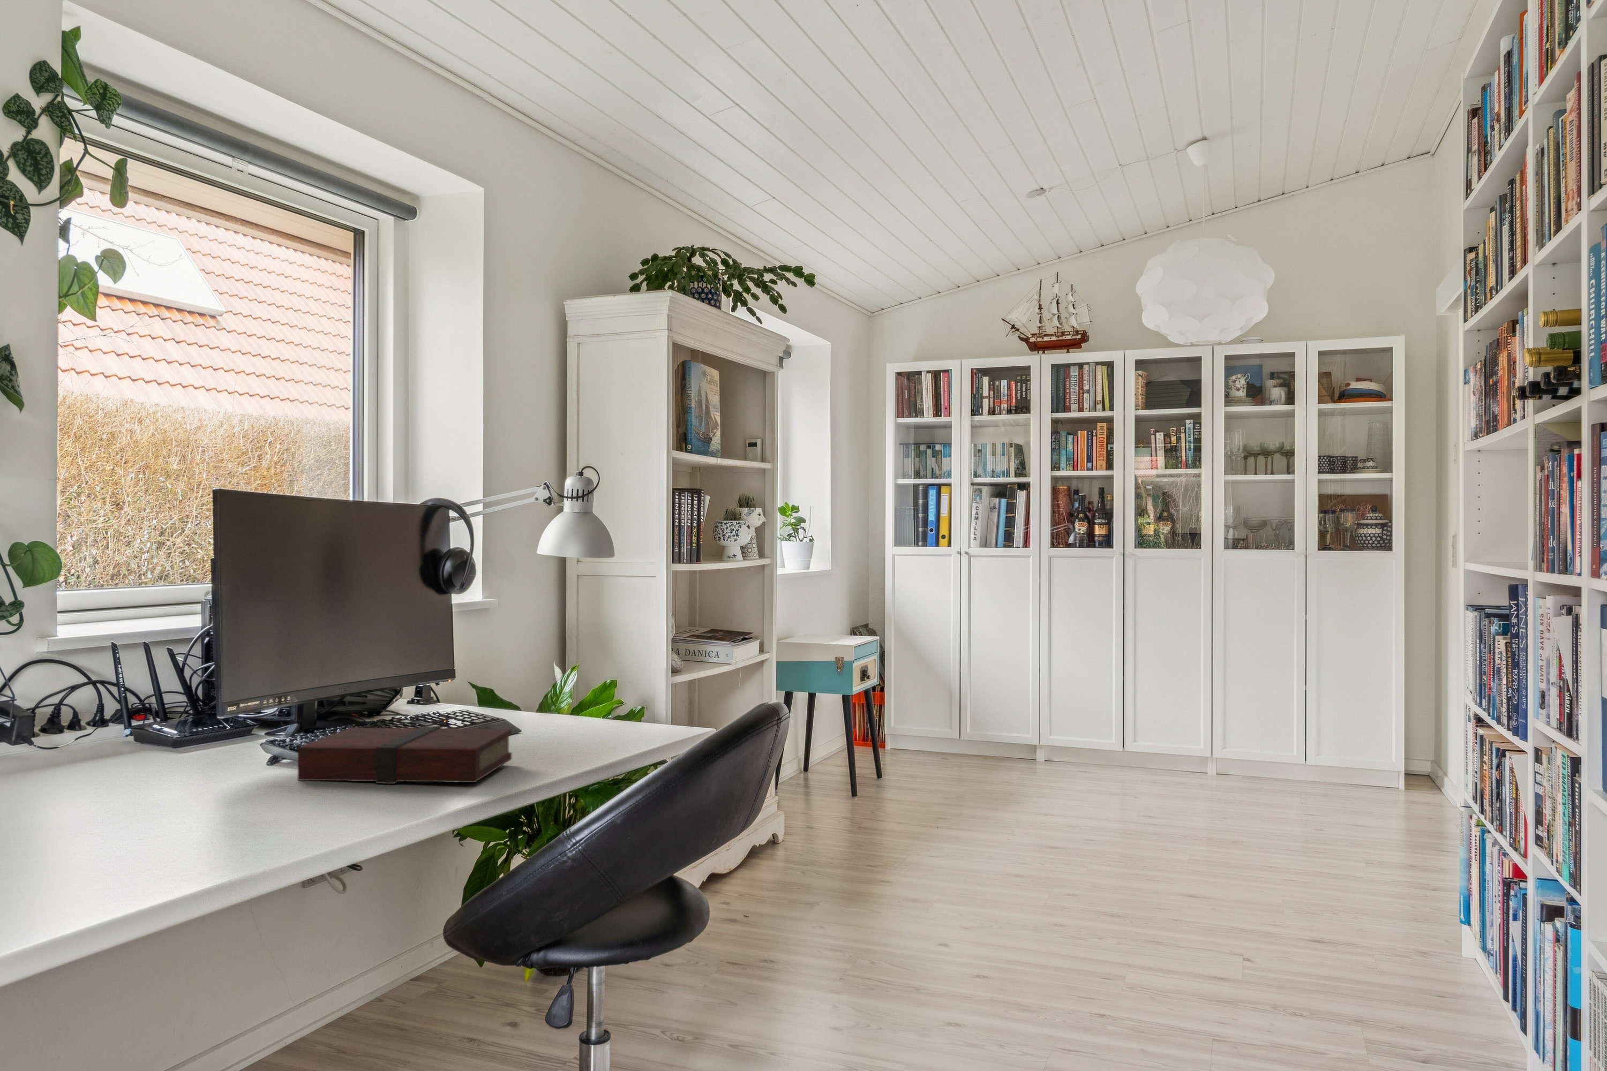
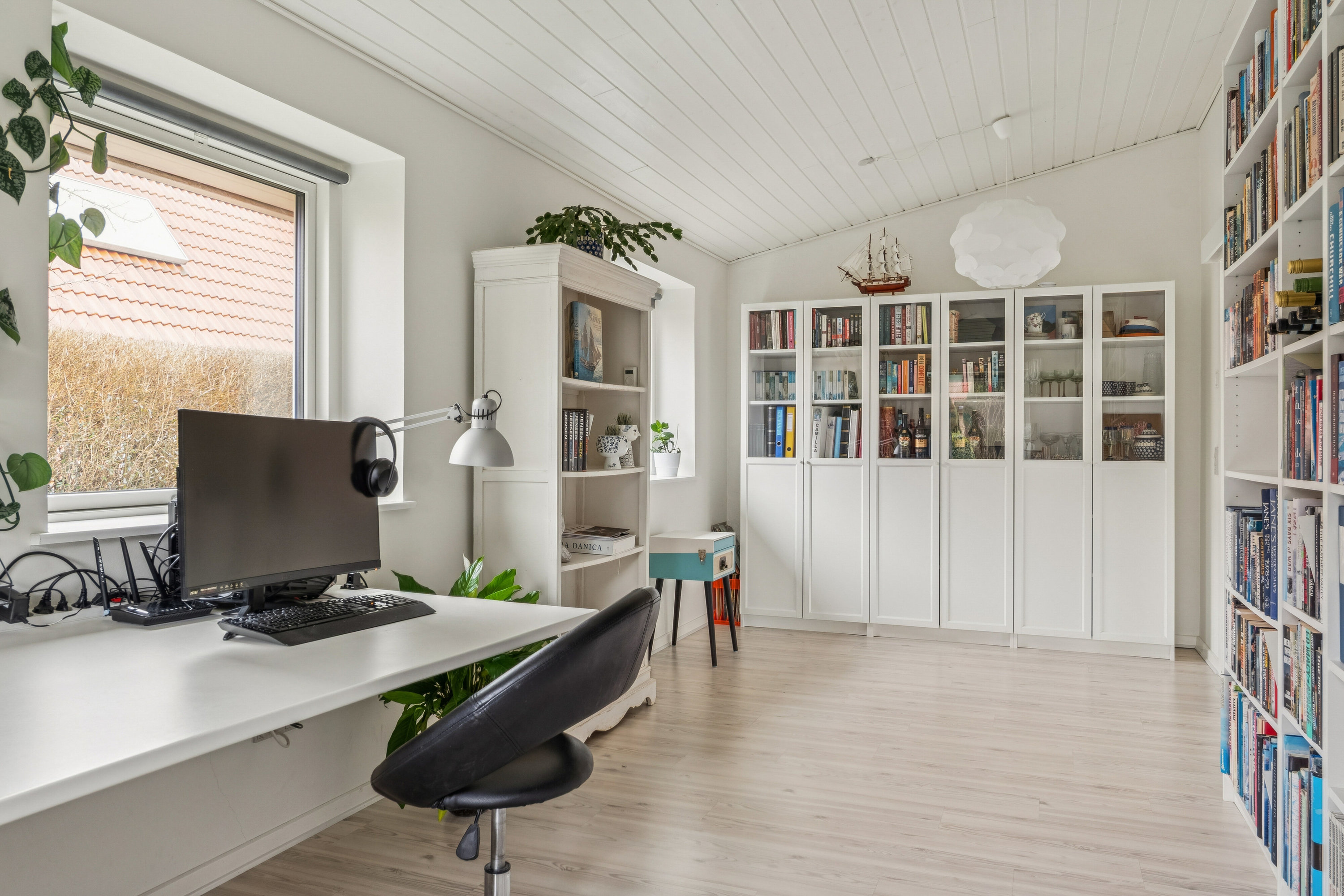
- book (410, 753)
